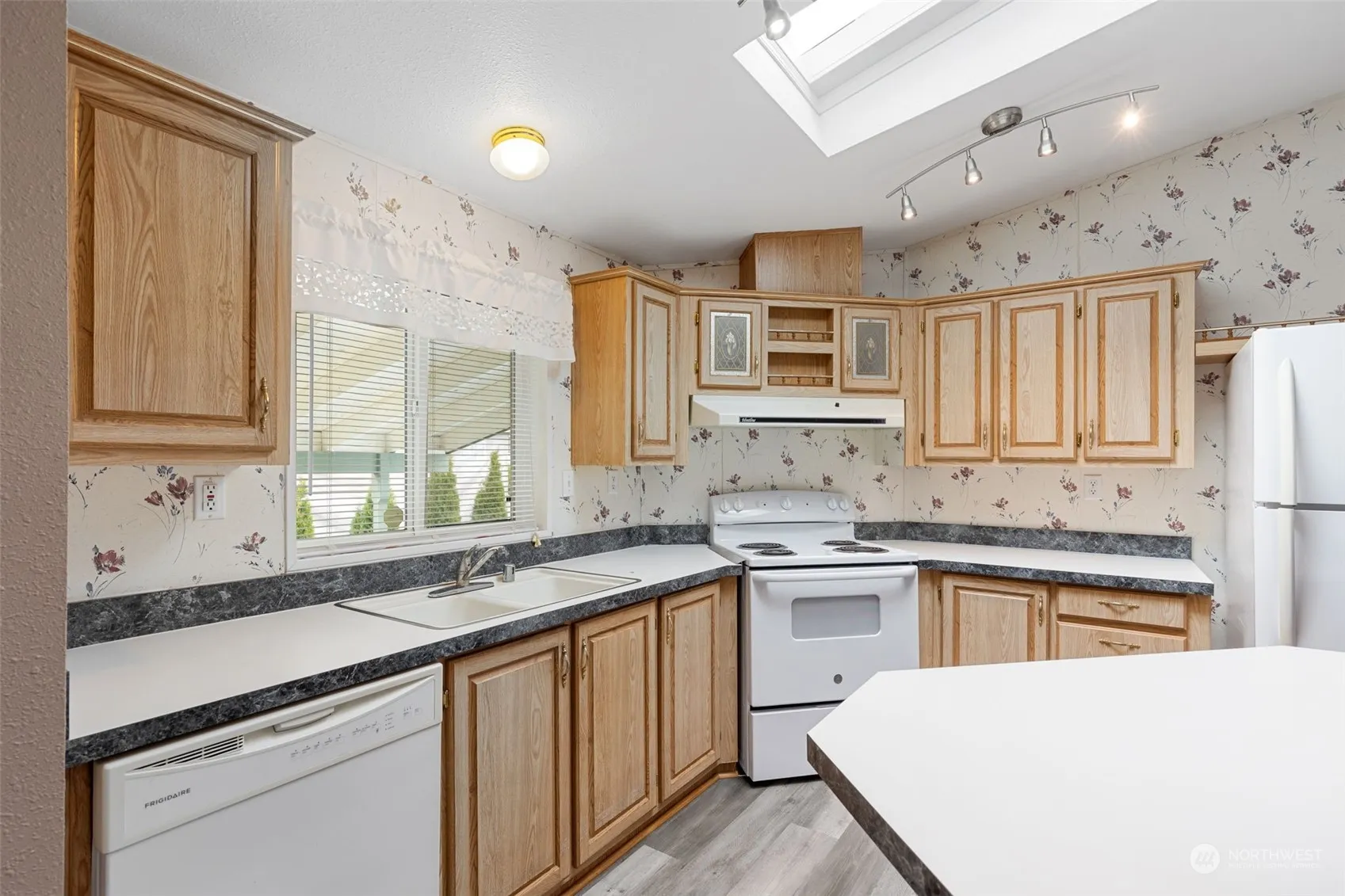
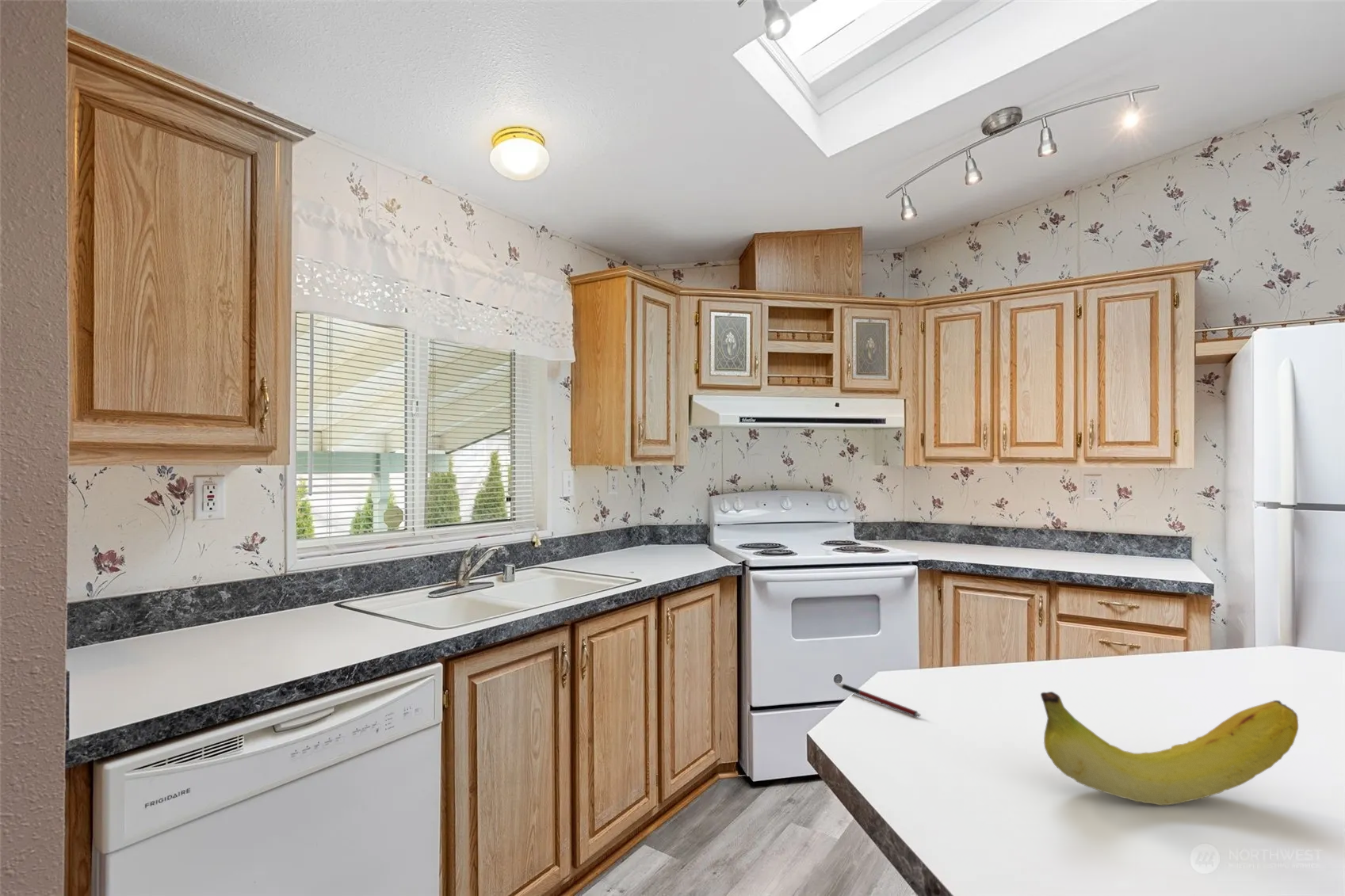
+ fruit (1164, 749)
+ pen (874, 698)
